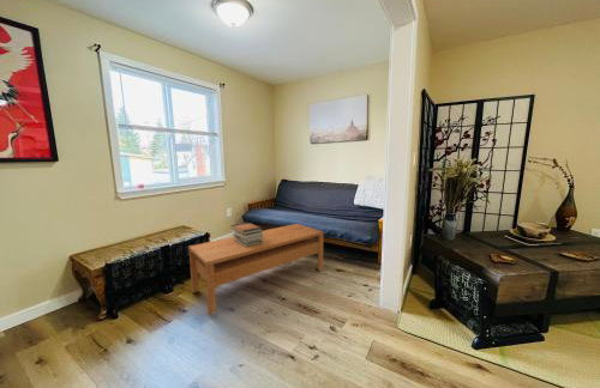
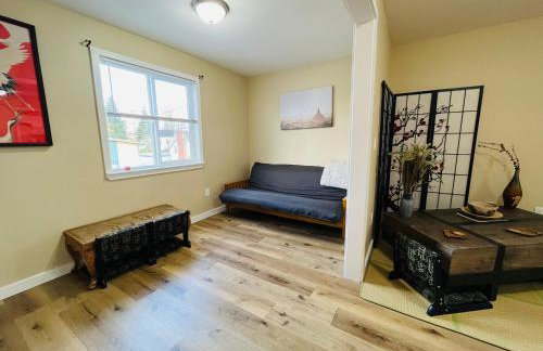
- coffee table (263, 259)
- book stack (246, 234)
